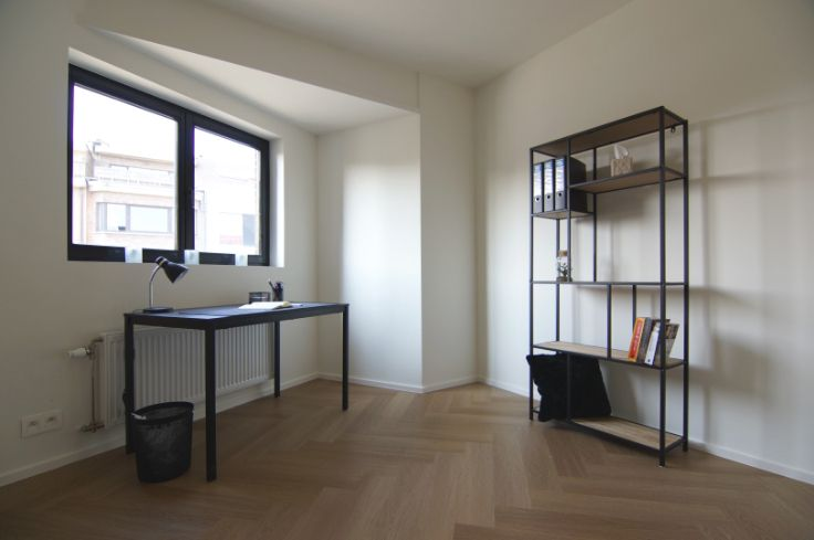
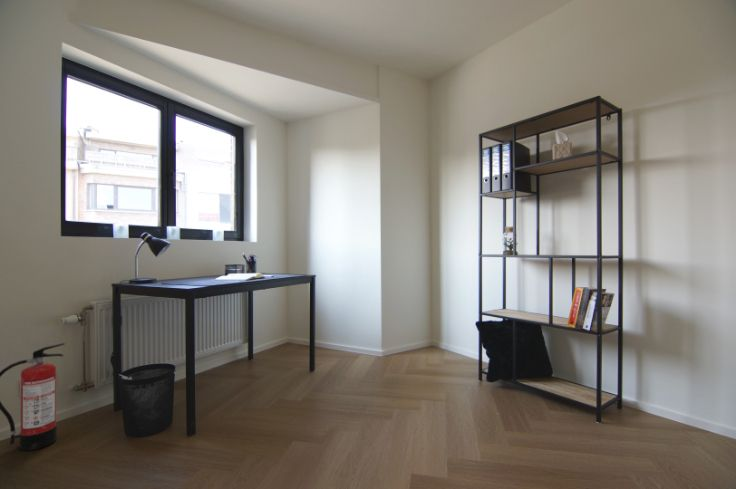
+ fire extinguisher (29, 396)
